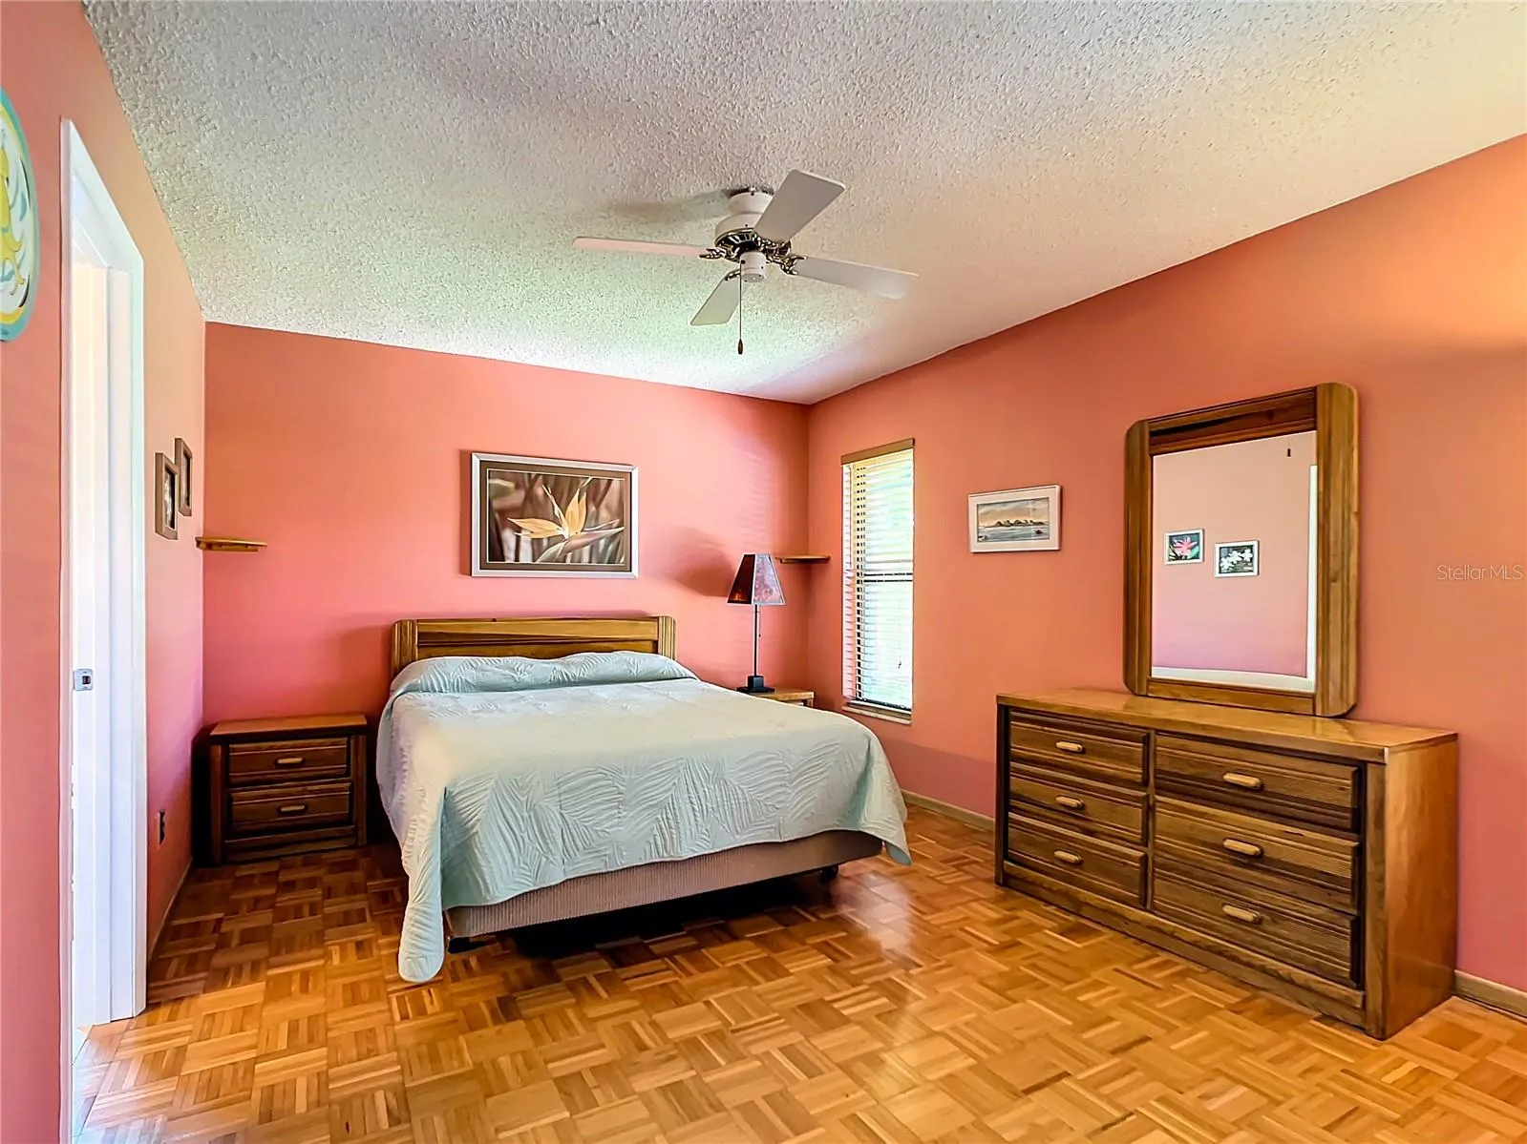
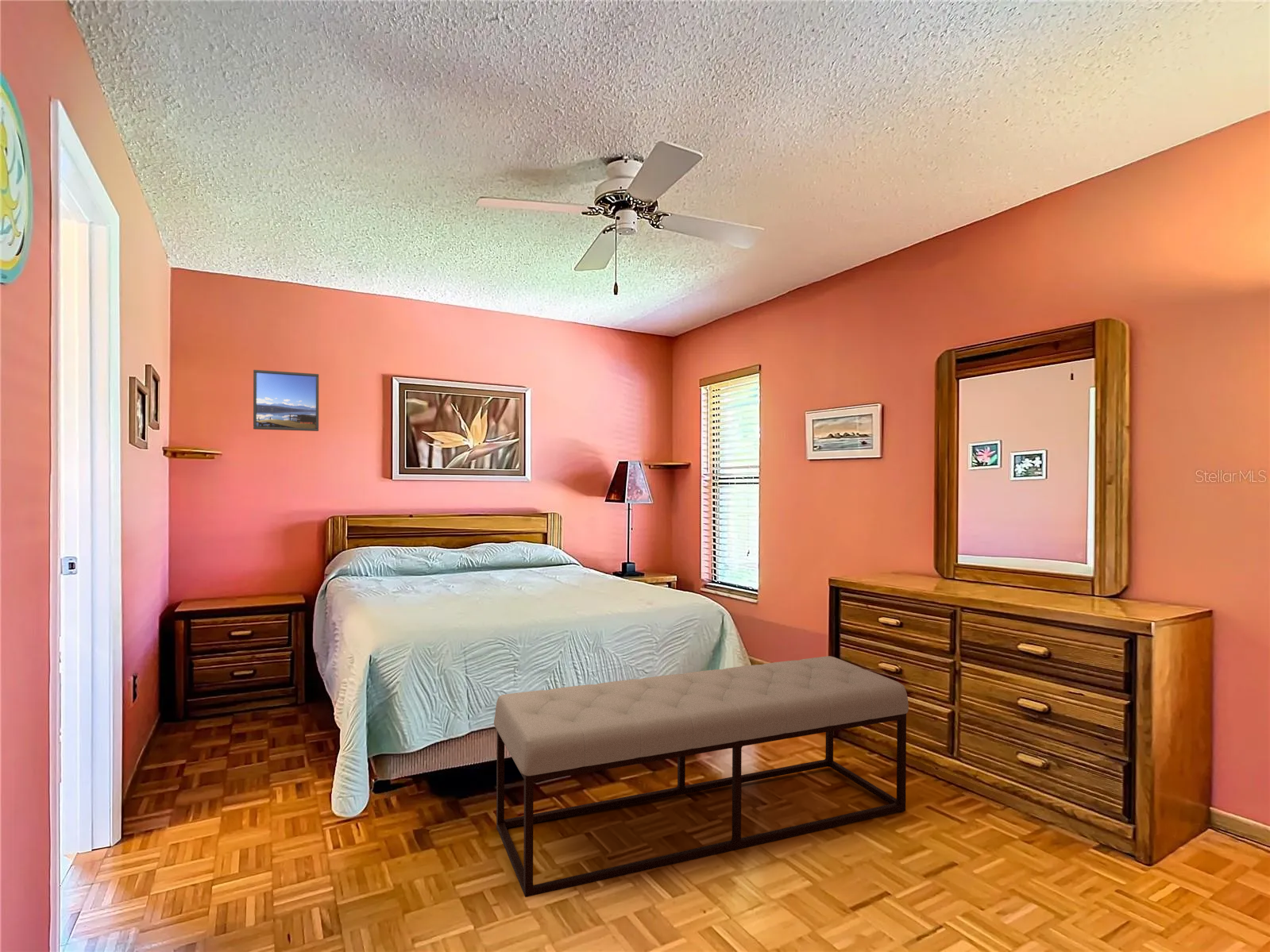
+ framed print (286, 401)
+ bench (706, 752)
